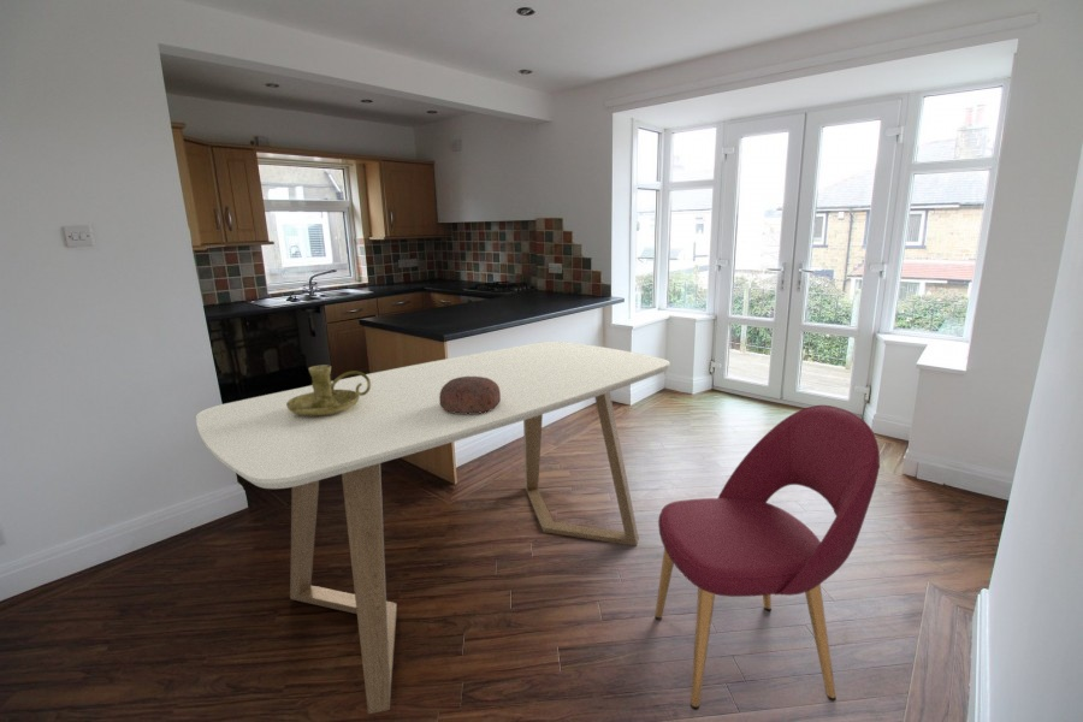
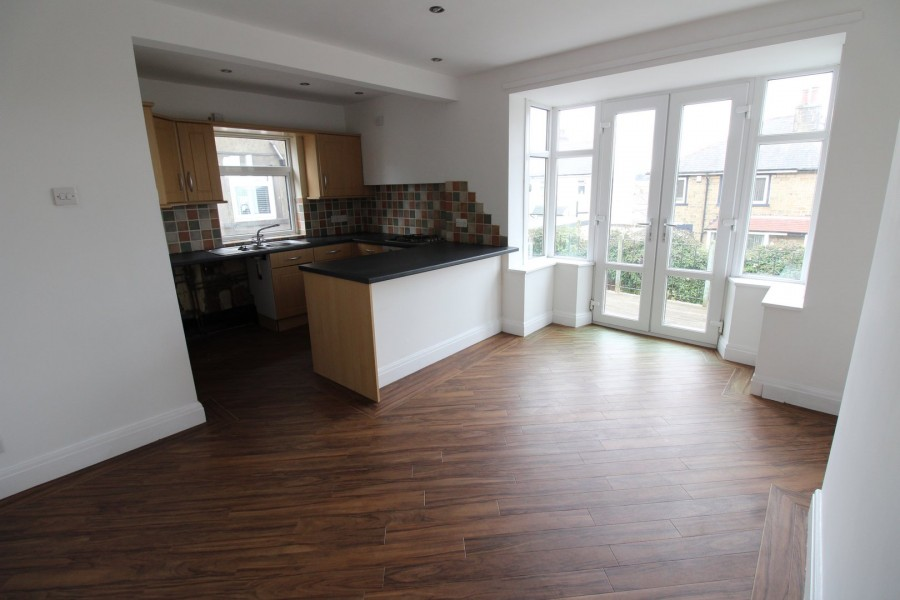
- dining chair (752, 540)
- candle holder (330, 386)
- decorative bowl (469, 392)
- dining table (458, 439)
